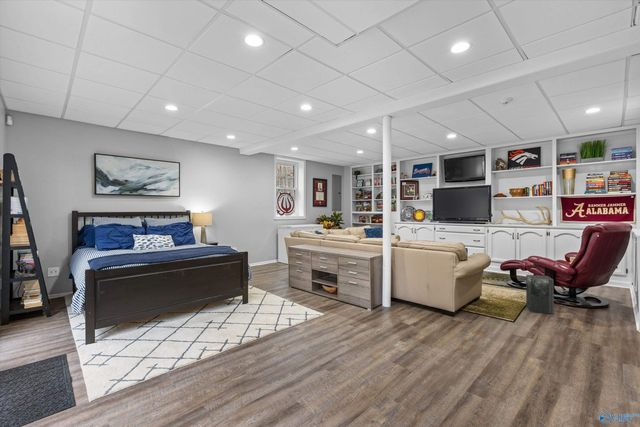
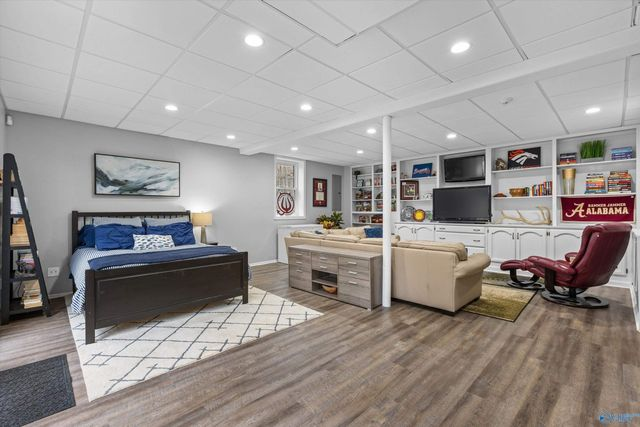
- speaker (539, 293)
